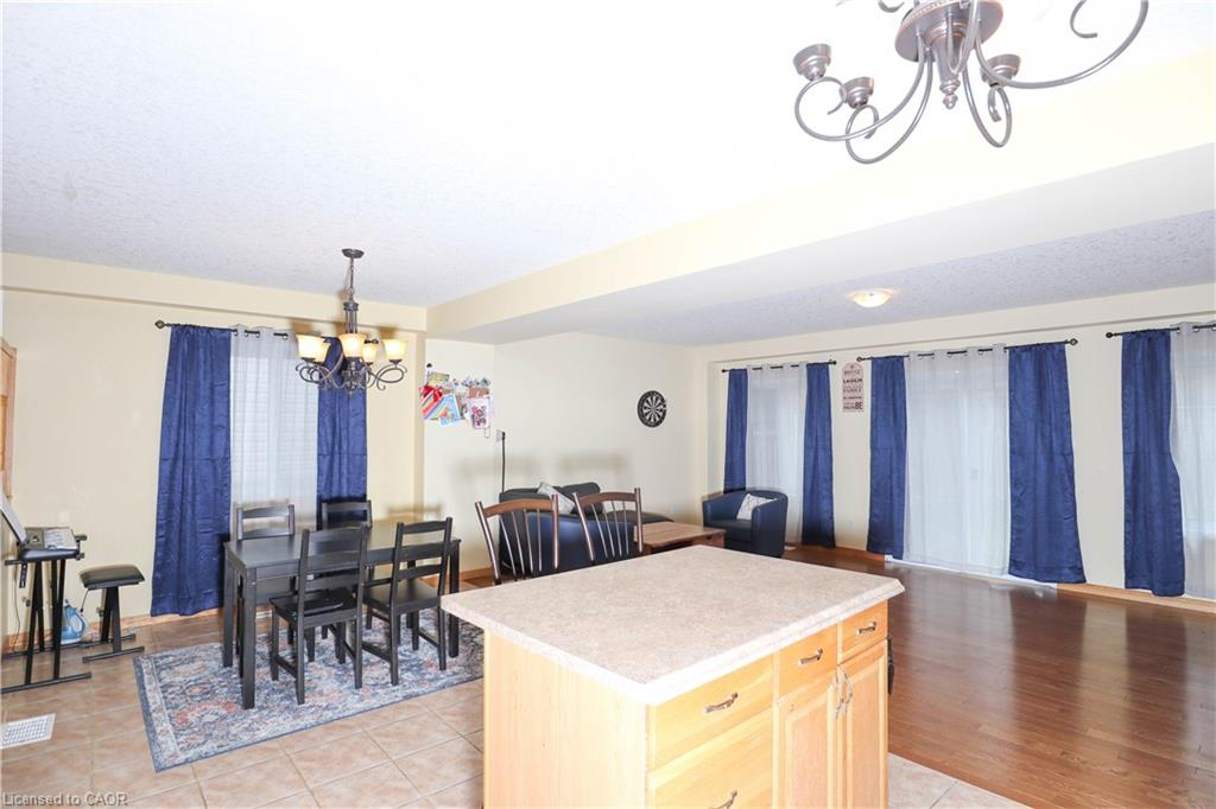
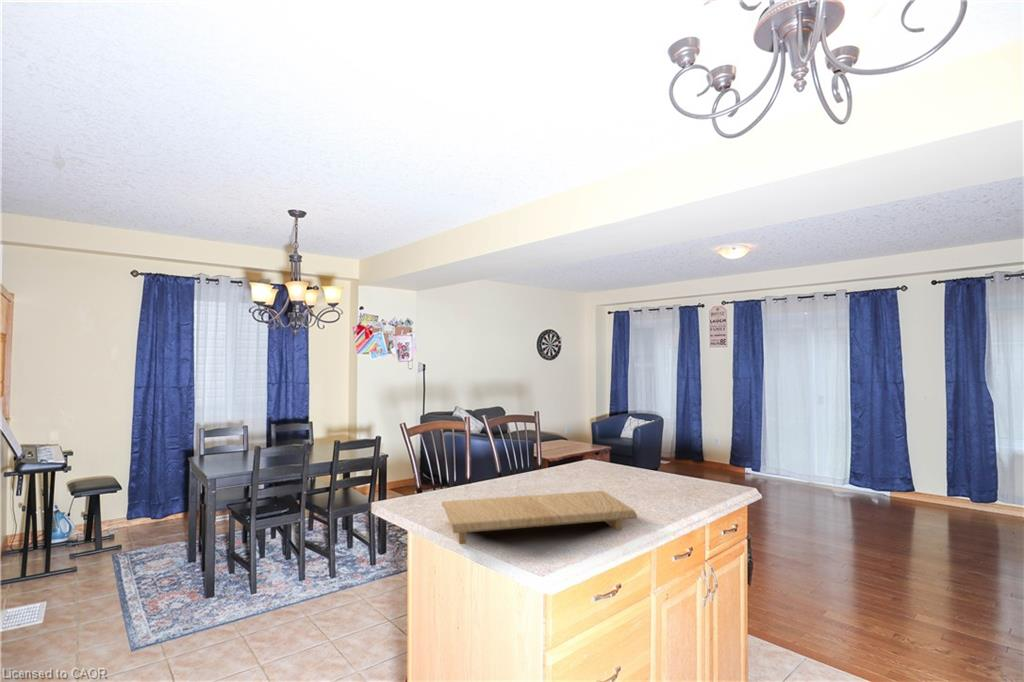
+ cutting board (535, 515)
